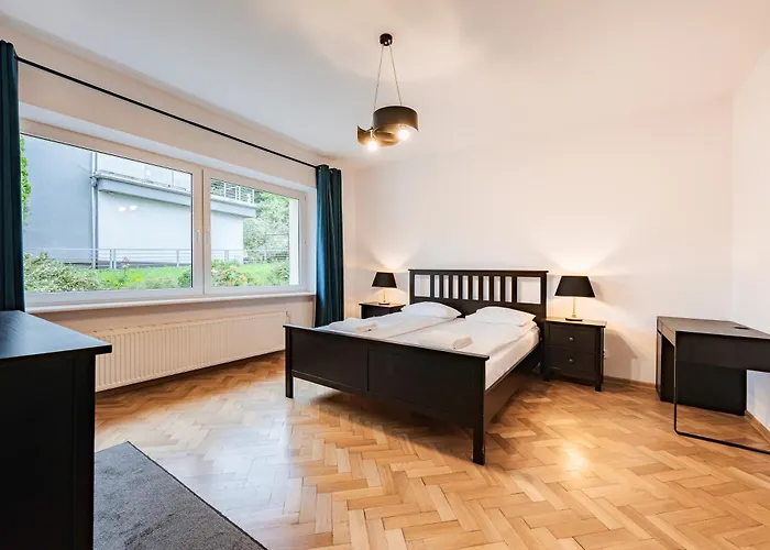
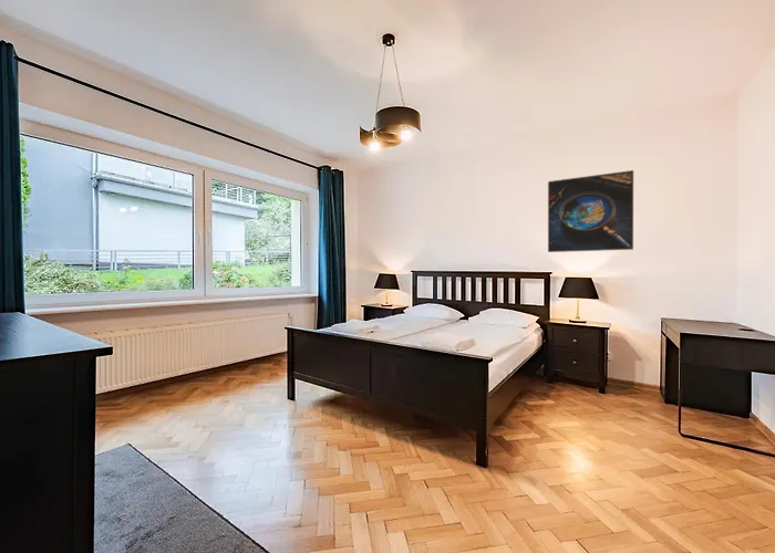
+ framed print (588, 213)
